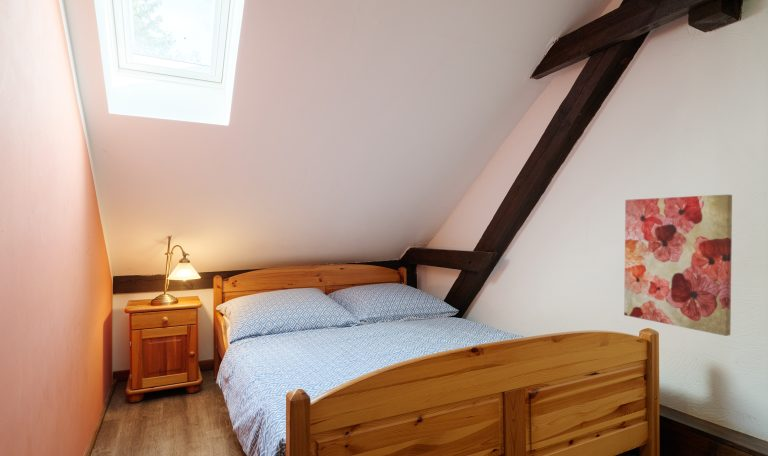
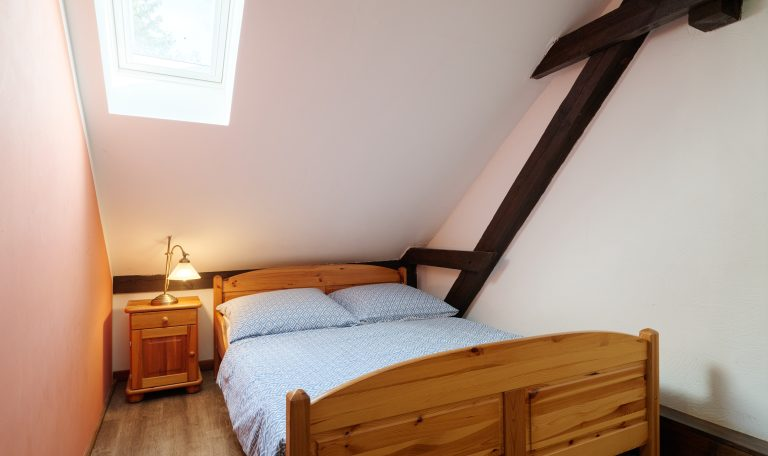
- wall art (672, 260)
